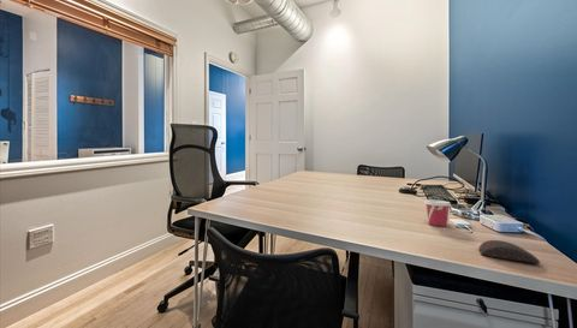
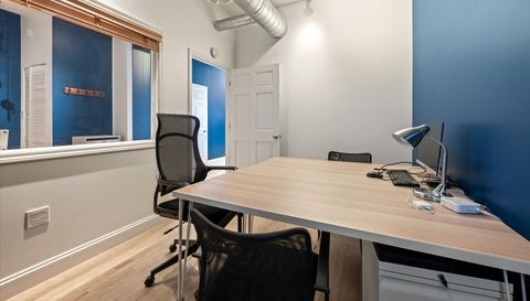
- cup (436, 213)
- computer mouse (506, 249)
